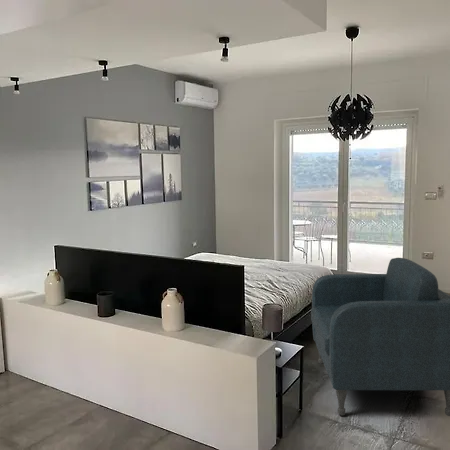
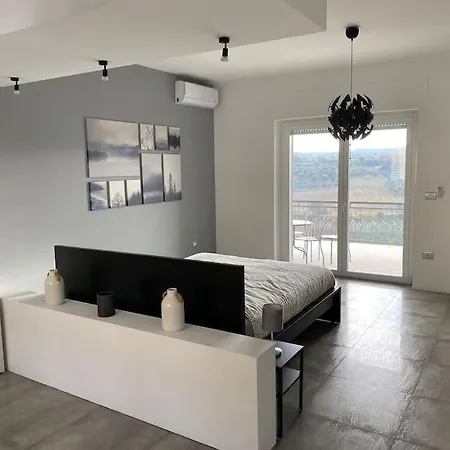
- armchair (376, 324)
